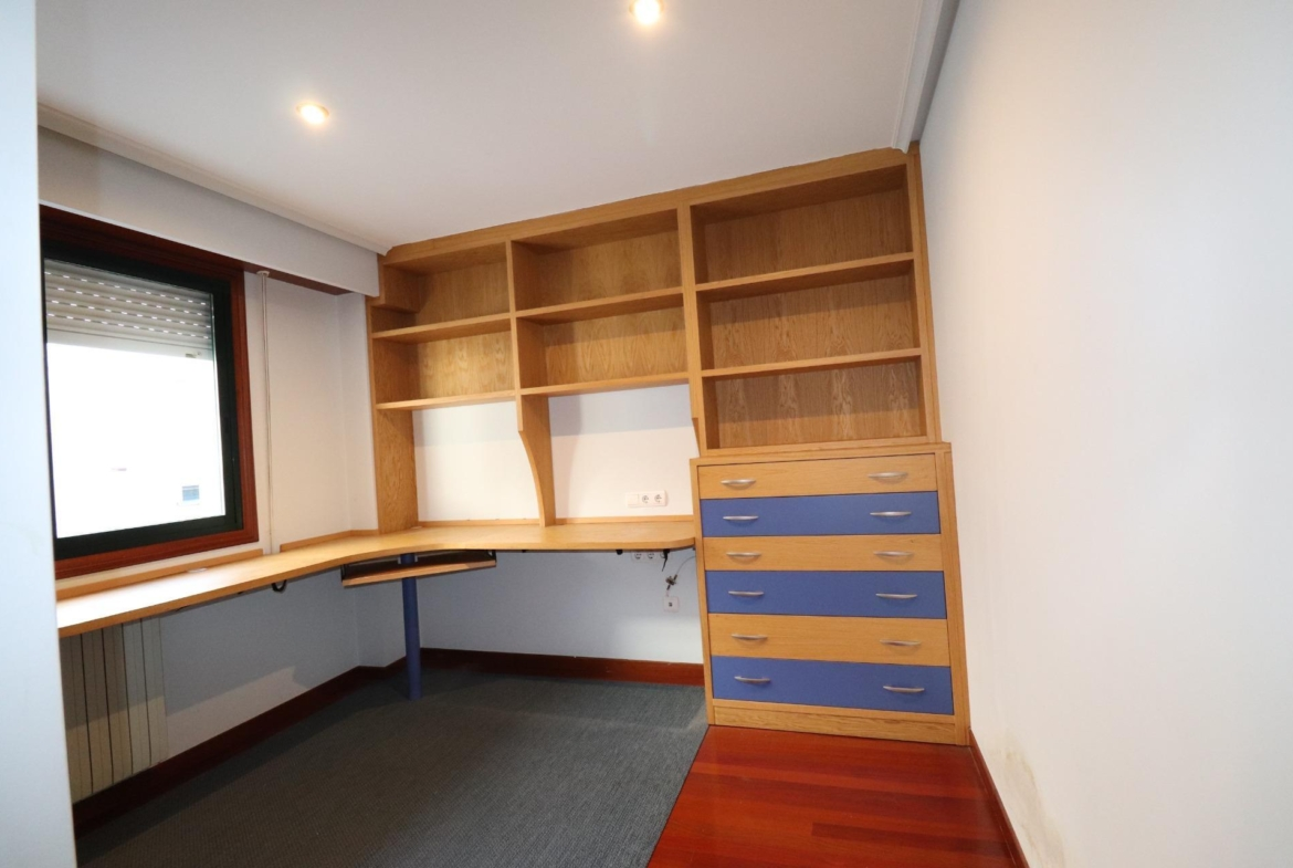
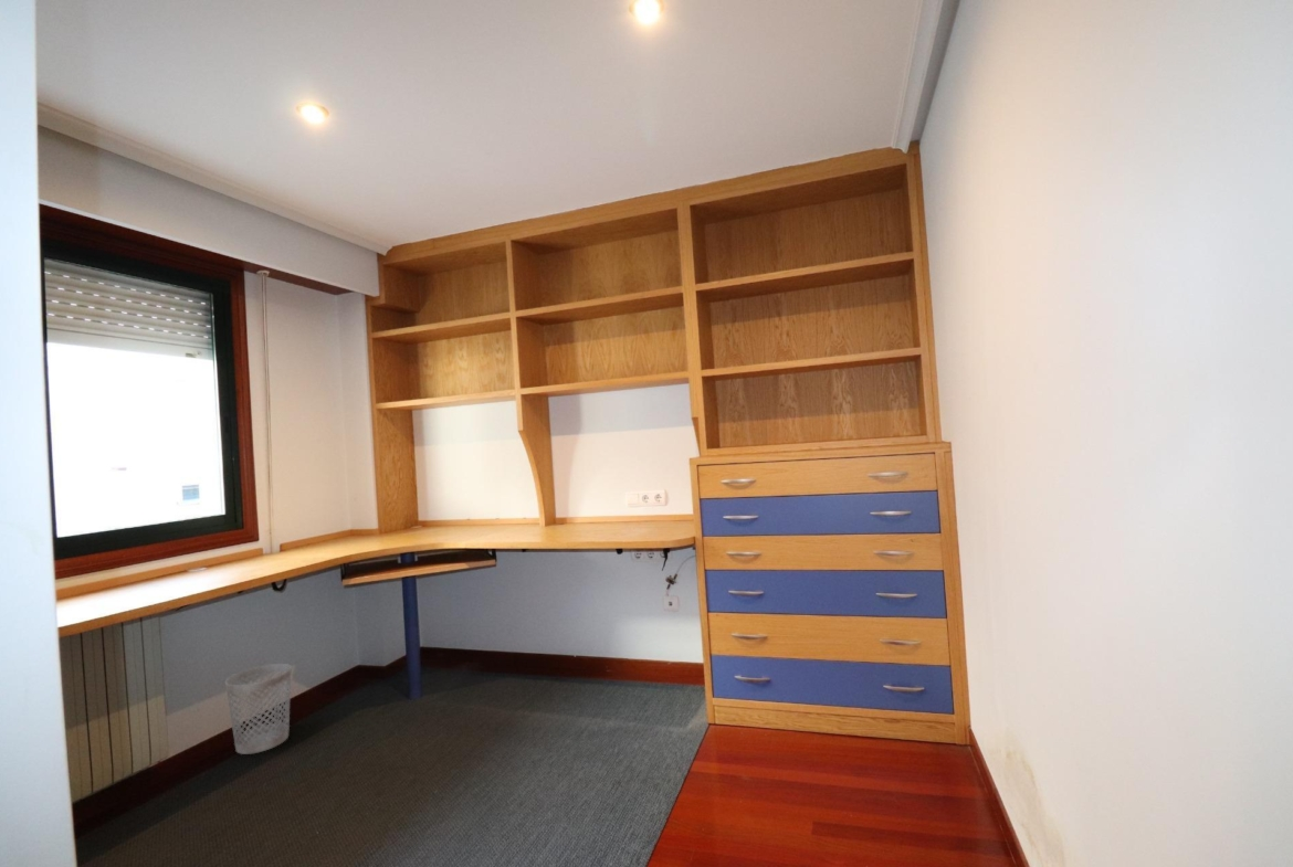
+ wastebasket (261, 708)
